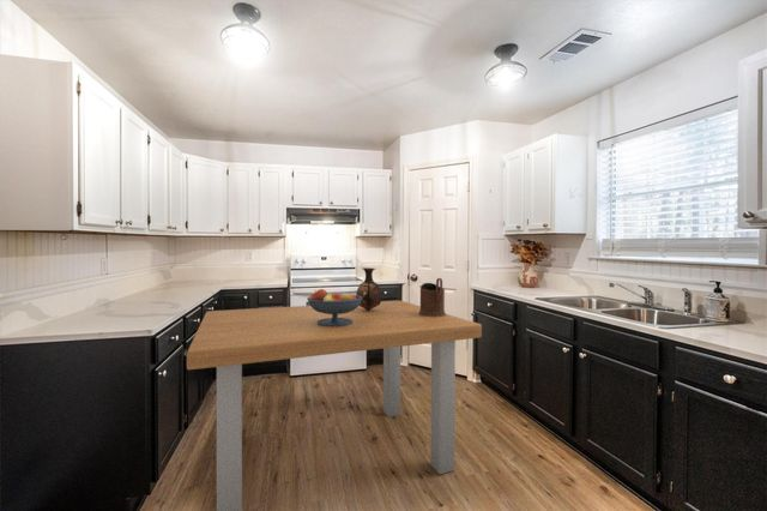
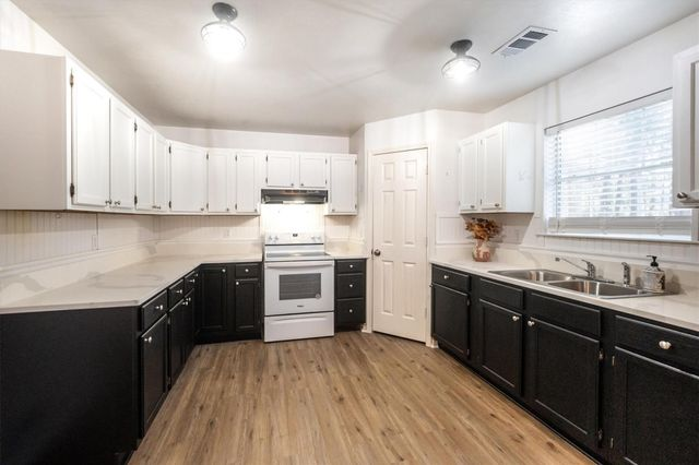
- cup holder (434, 295)
- dining table (327, 354)
- fruit bowl (334, 305)
- vase (368, 288)
